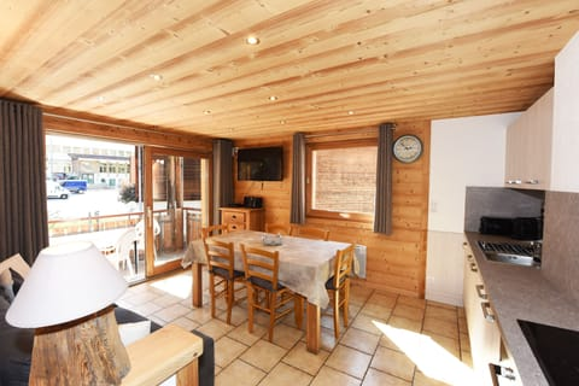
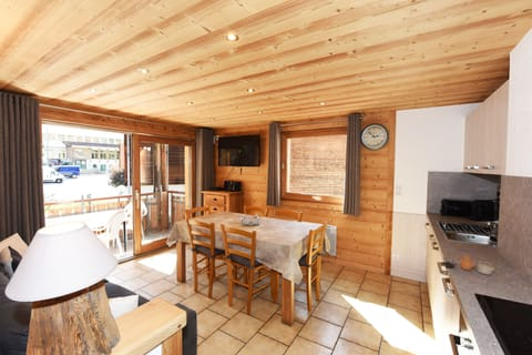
+ teapot (467, 262)
